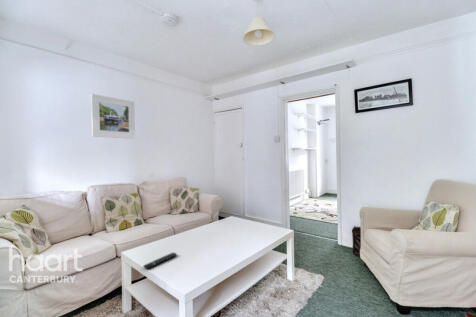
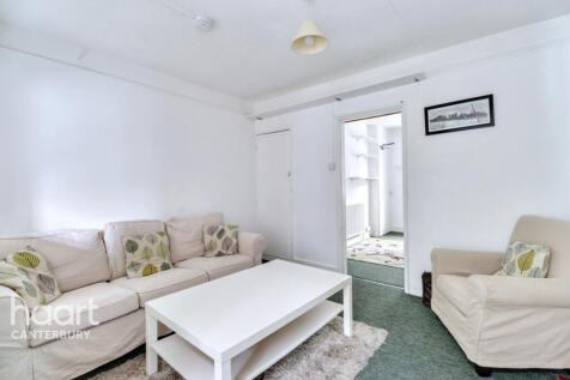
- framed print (114, 117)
- remote control (161, 260)
